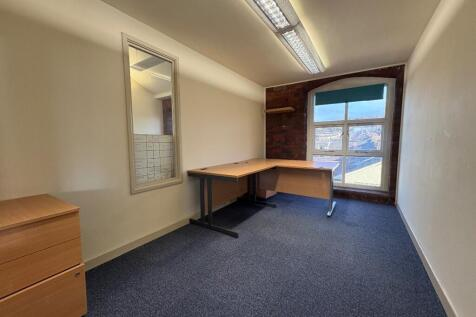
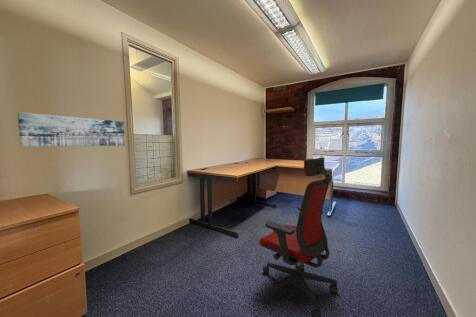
+ office chair (293, 225)
+ wall art (80, 131)
